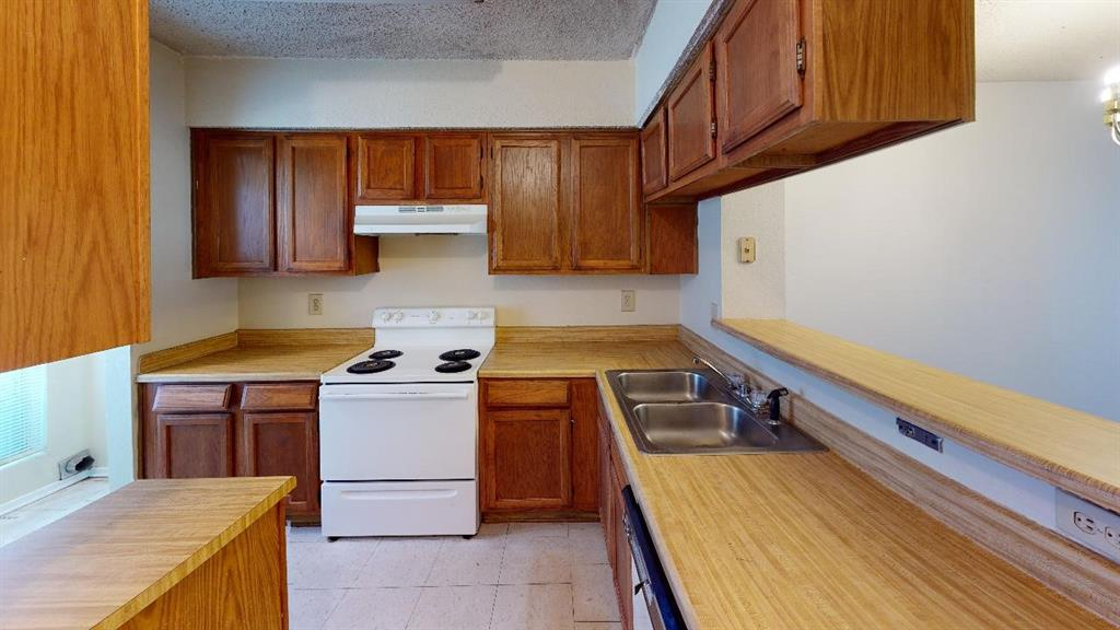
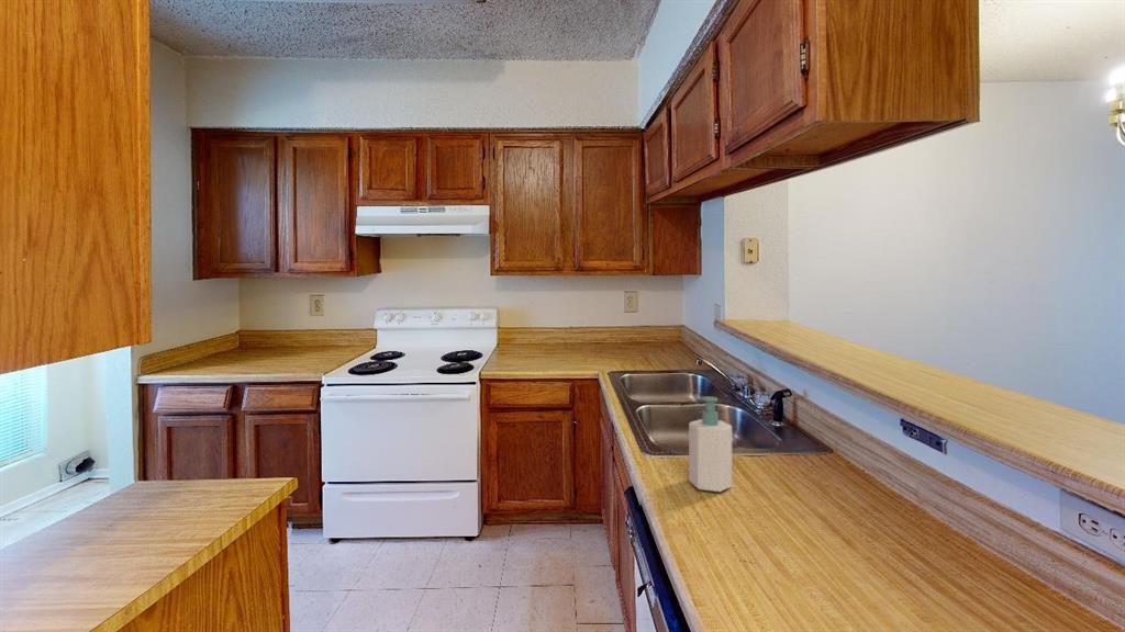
+ soap bottle (710, 441)
